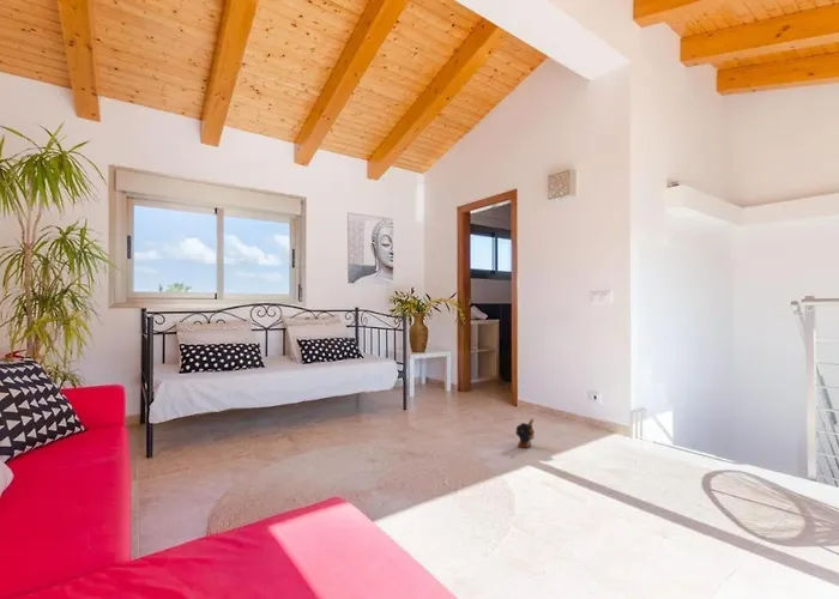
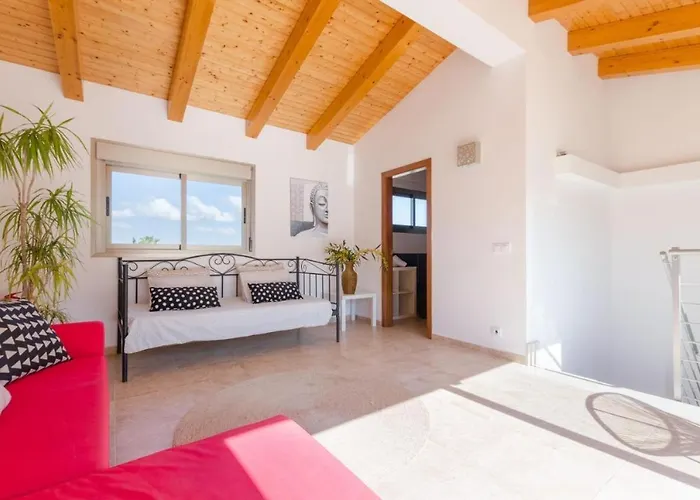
- plush toy (526, 431)
